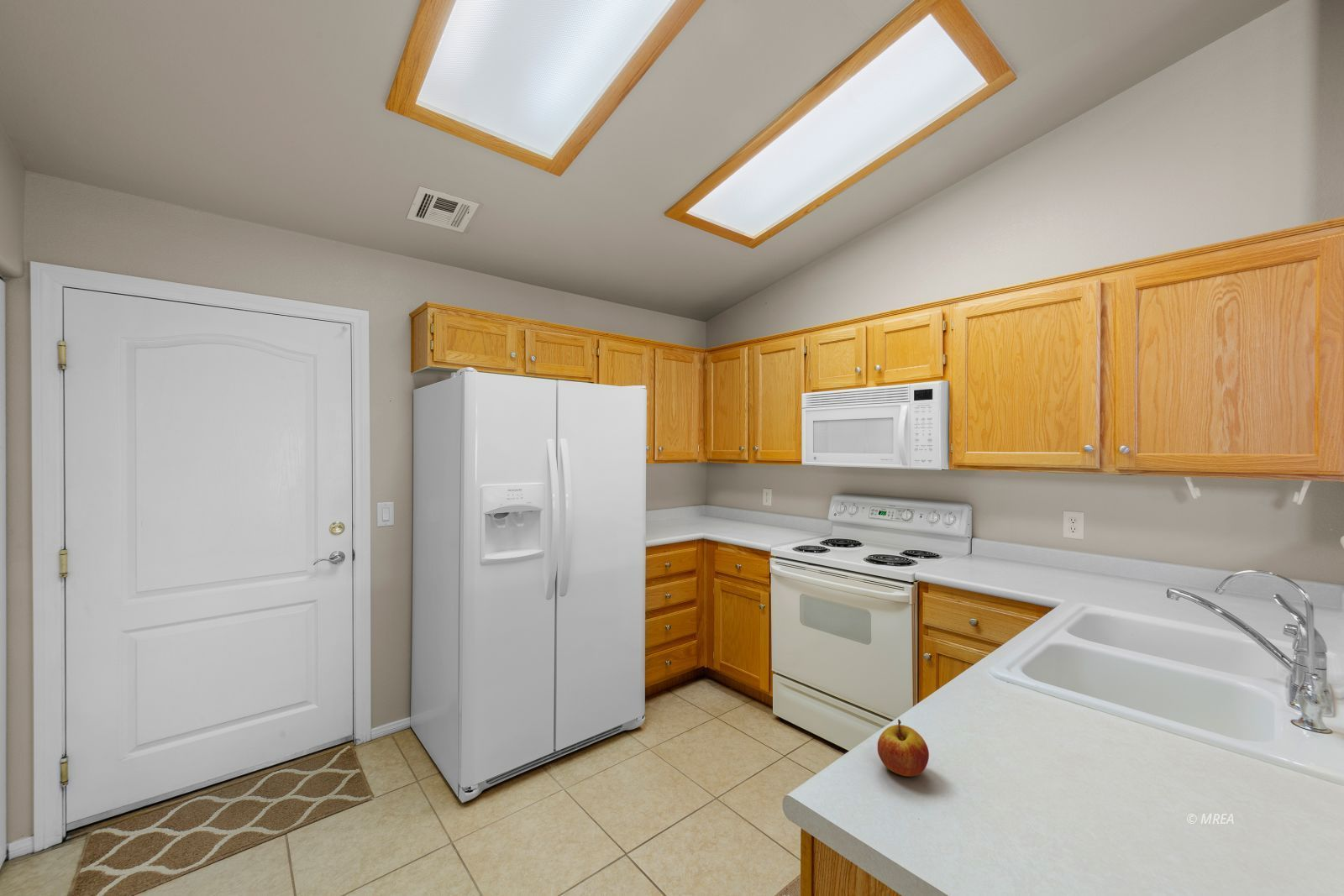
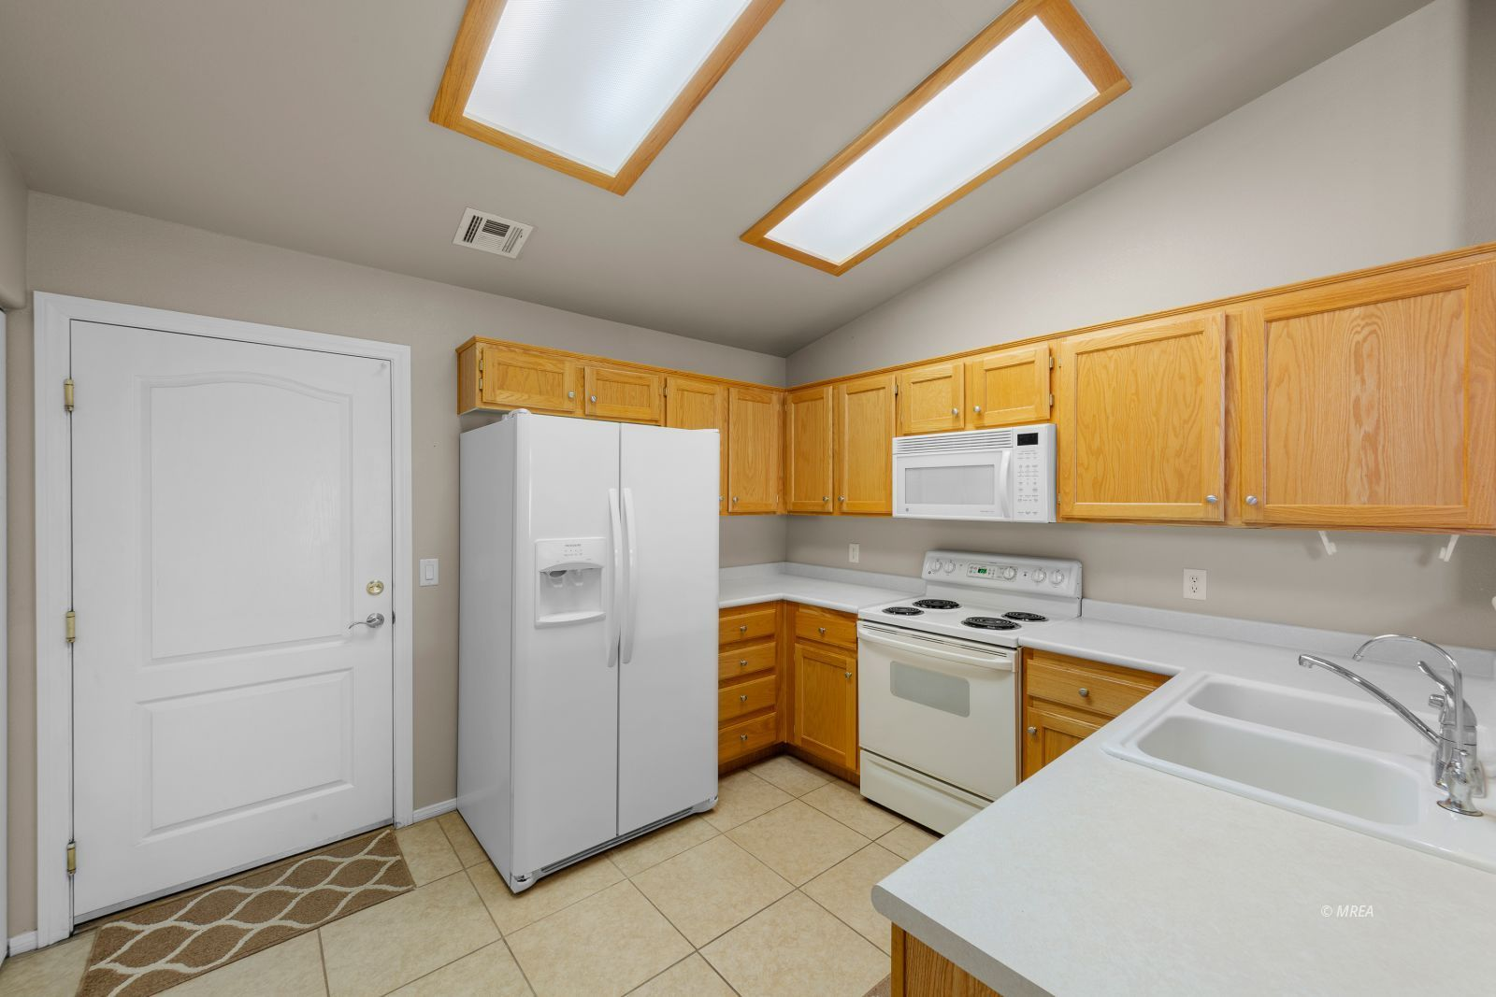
- apple (902, 746)
